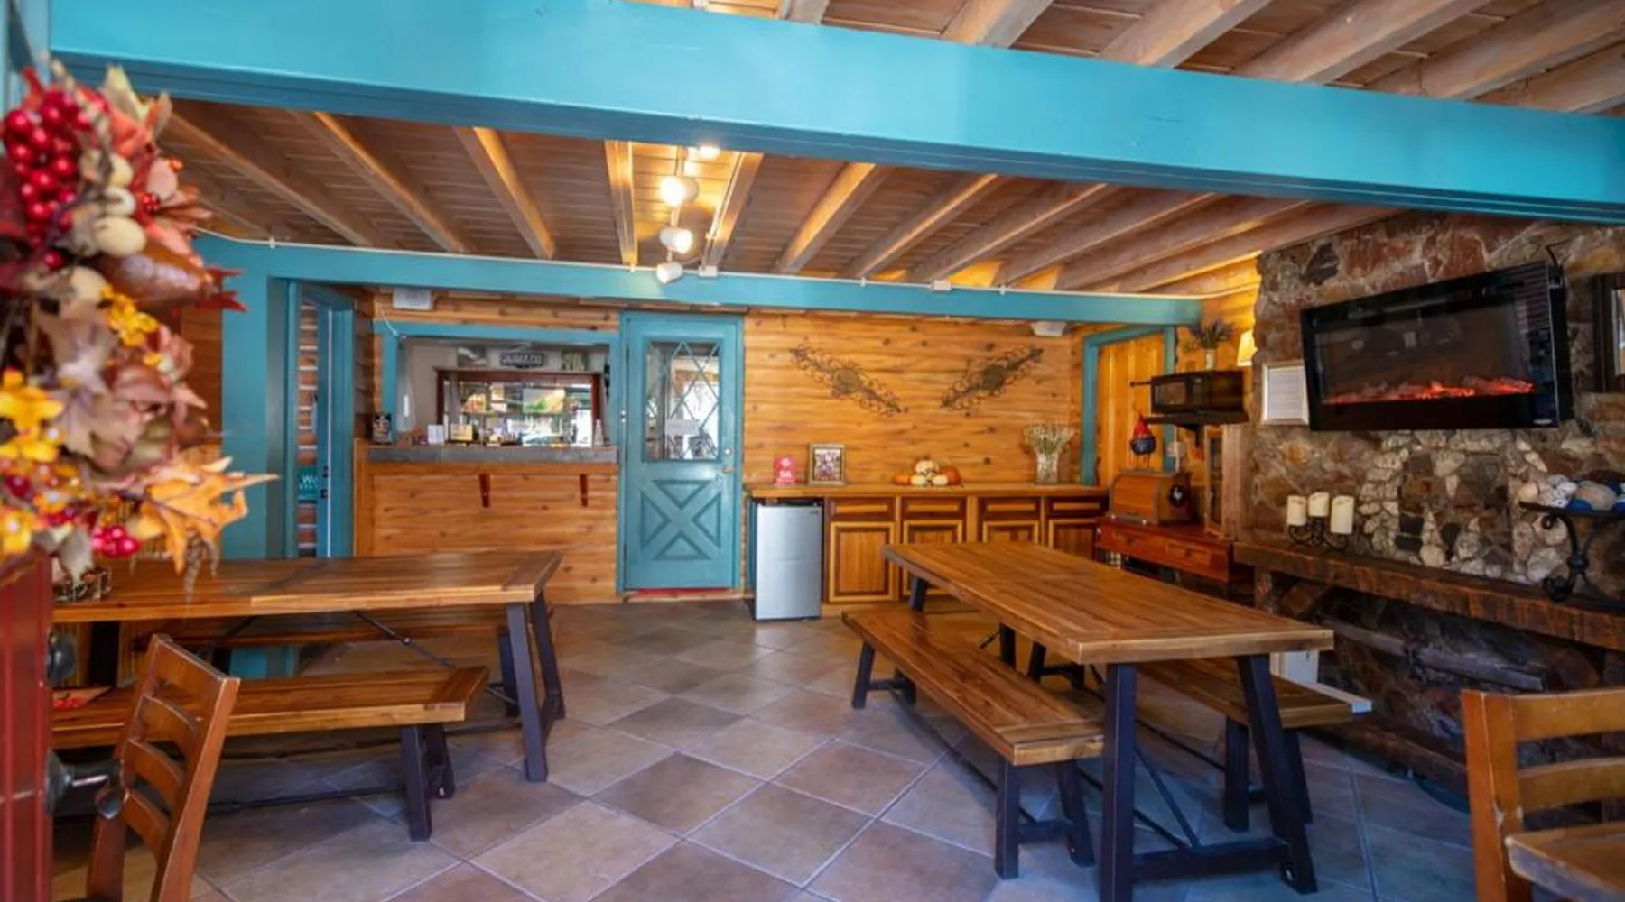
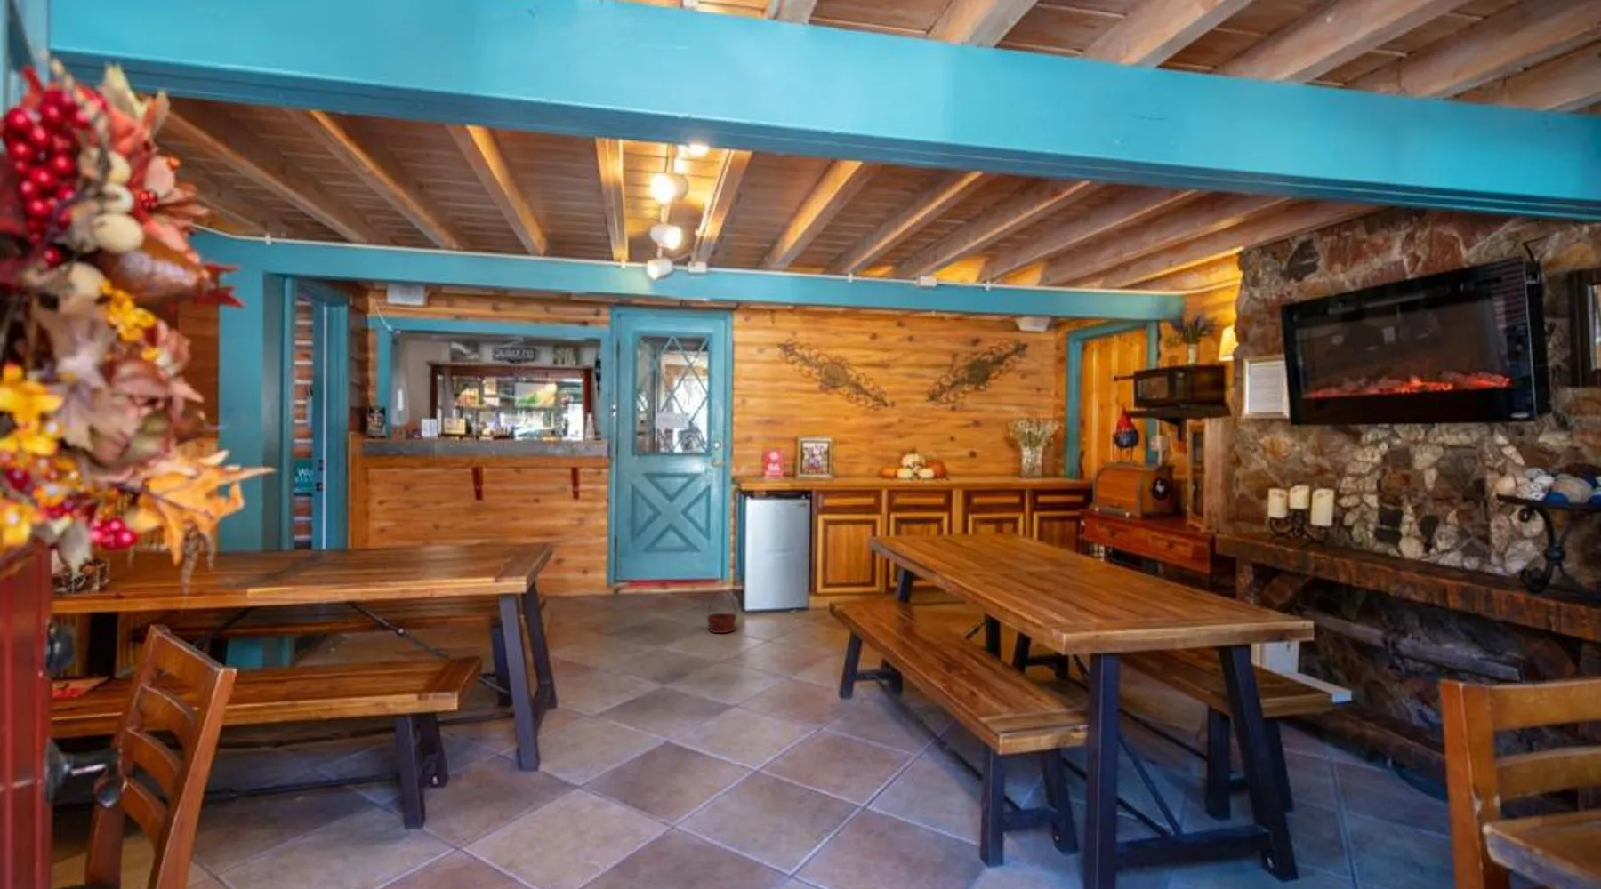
+ basket (722, 612)
